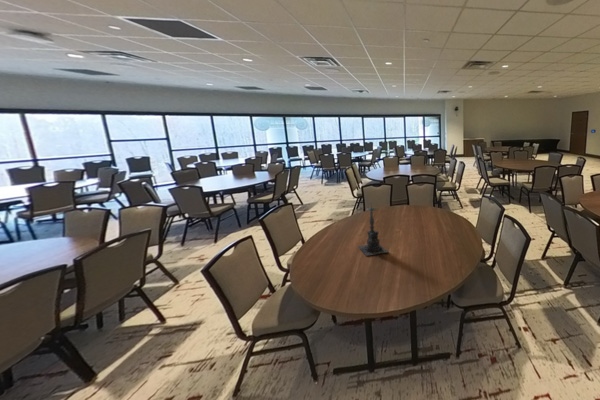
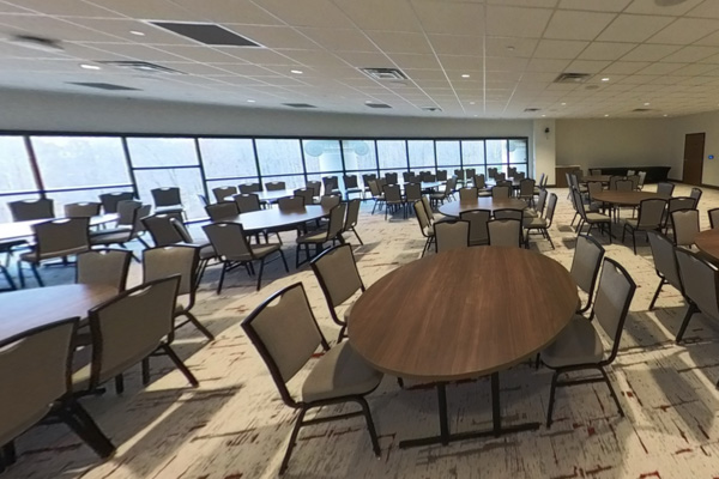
- candle holder (371, 225)
